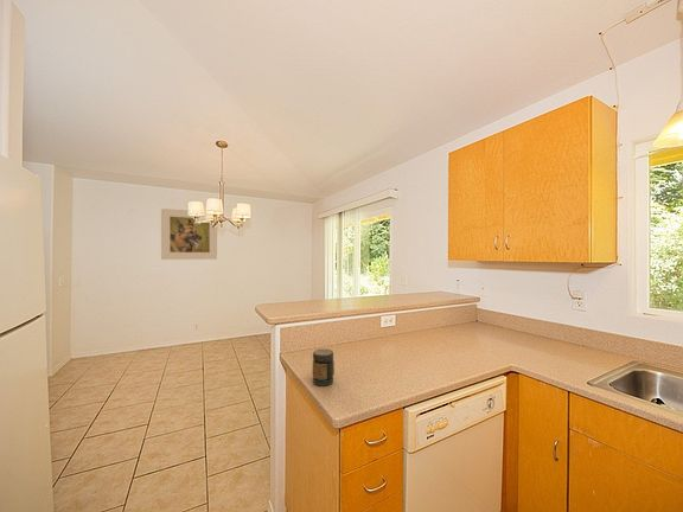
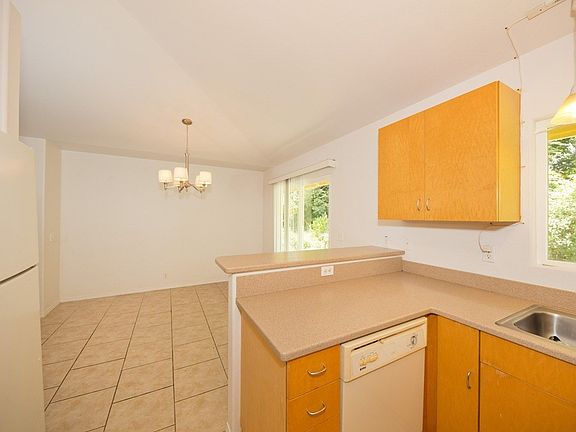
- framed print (190, 235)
- jar (323, 366)
